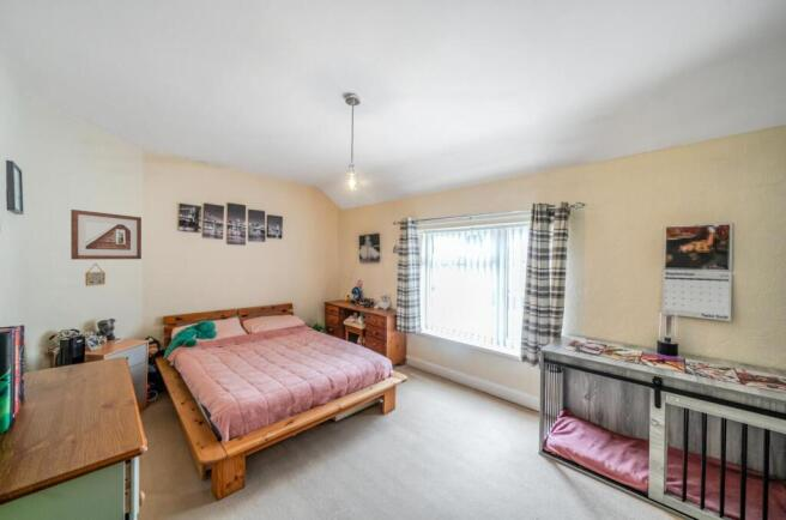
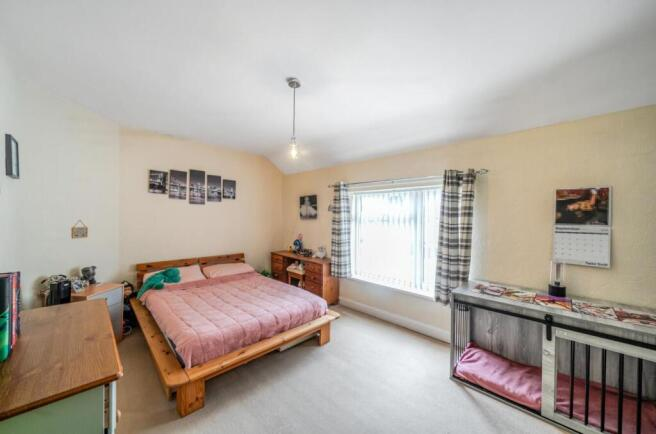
- picture frame (109, 236)
